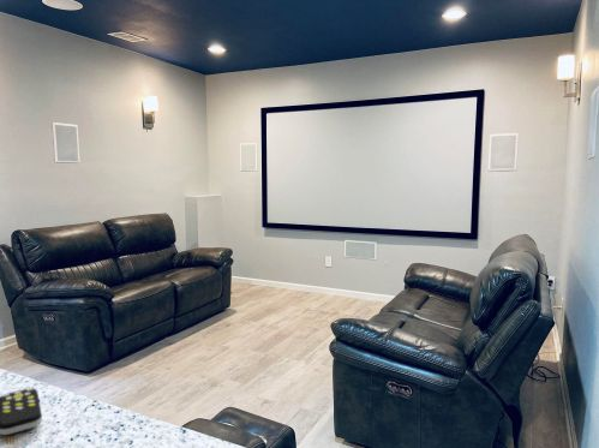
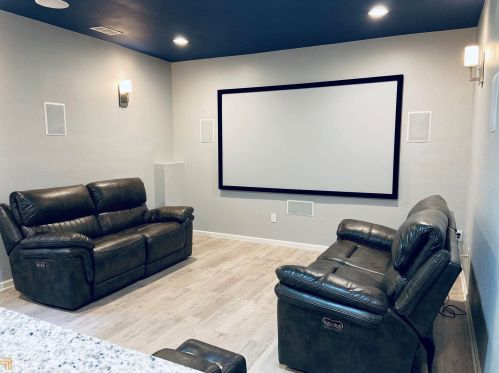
- remote control (19, 408)
